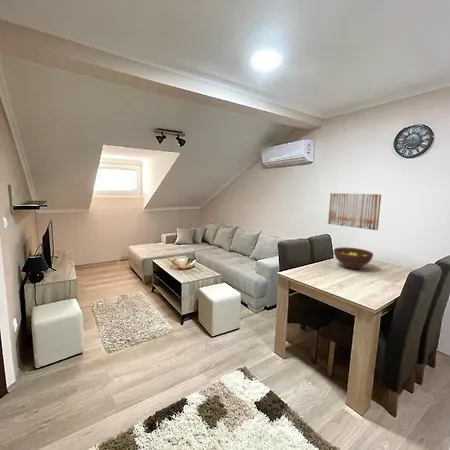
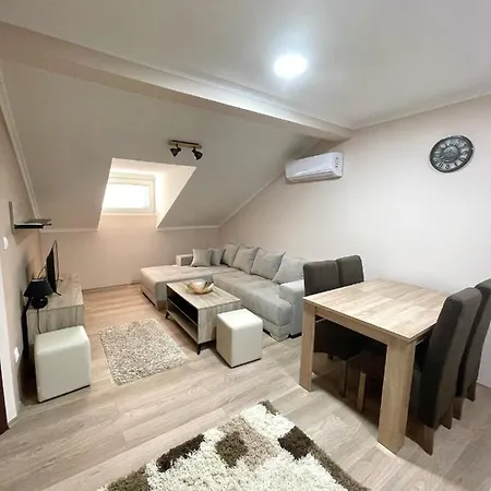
- fruit bowl (352, 259)
- wall art (352, 210)
